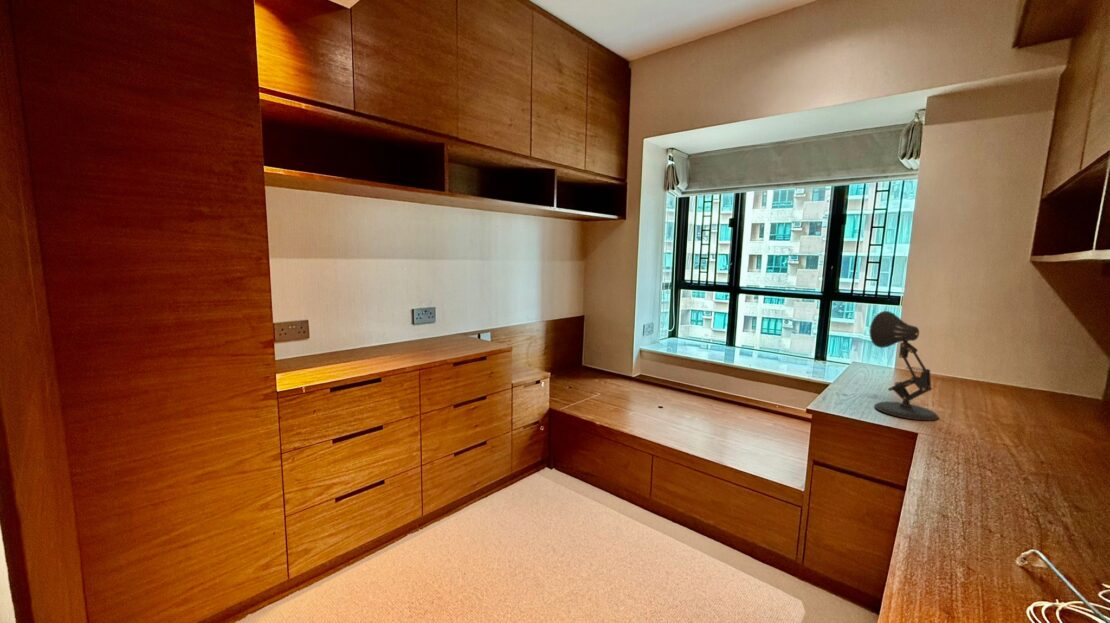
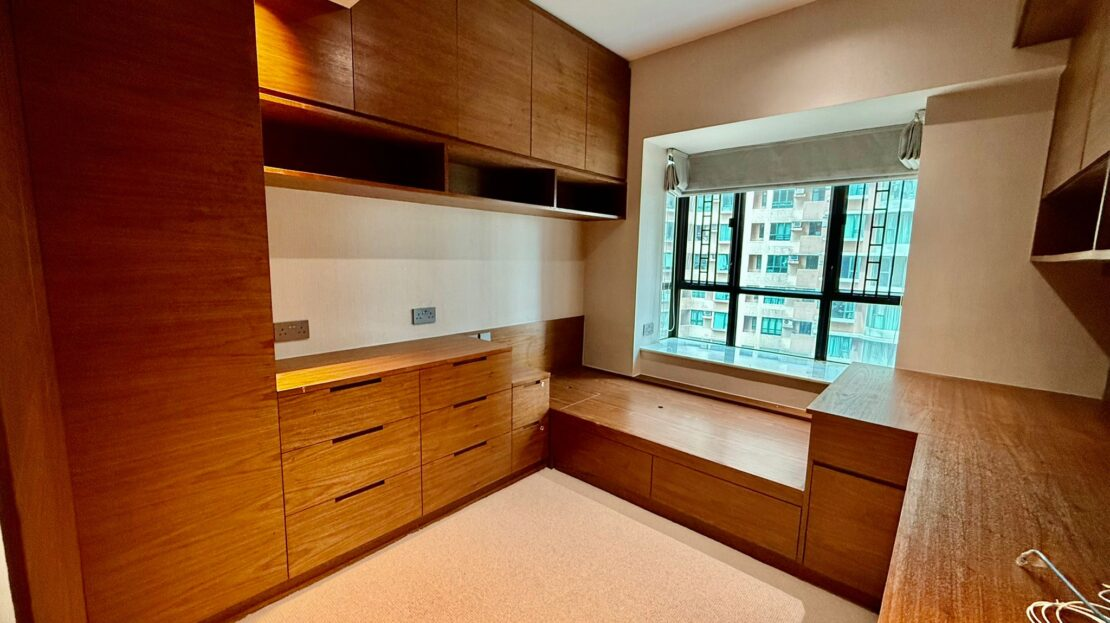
- desk lamp (907, 362)
